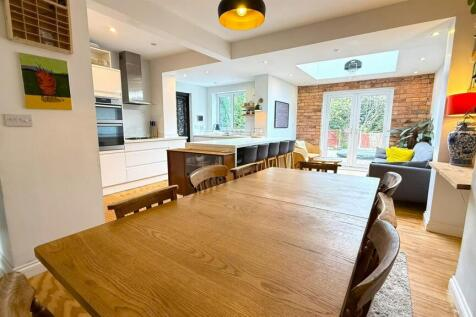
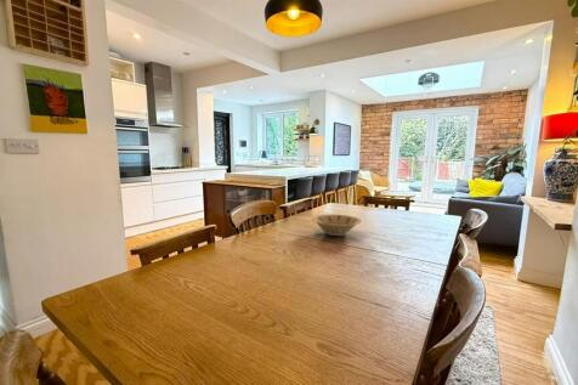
+ bowl (335, 226)
